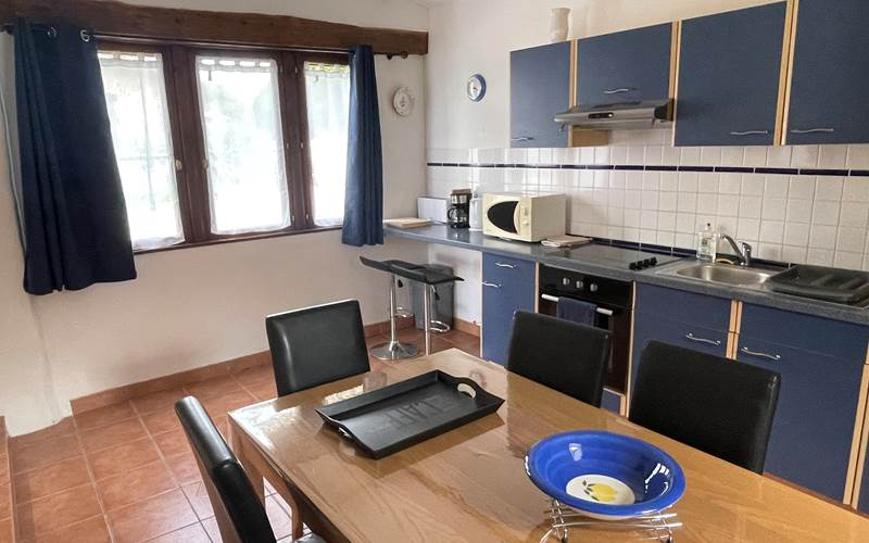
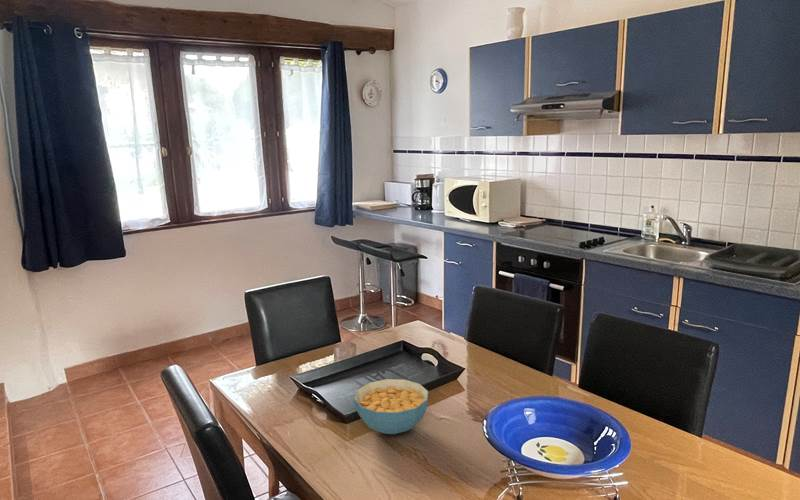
+ cereal bowl (391, 411)
